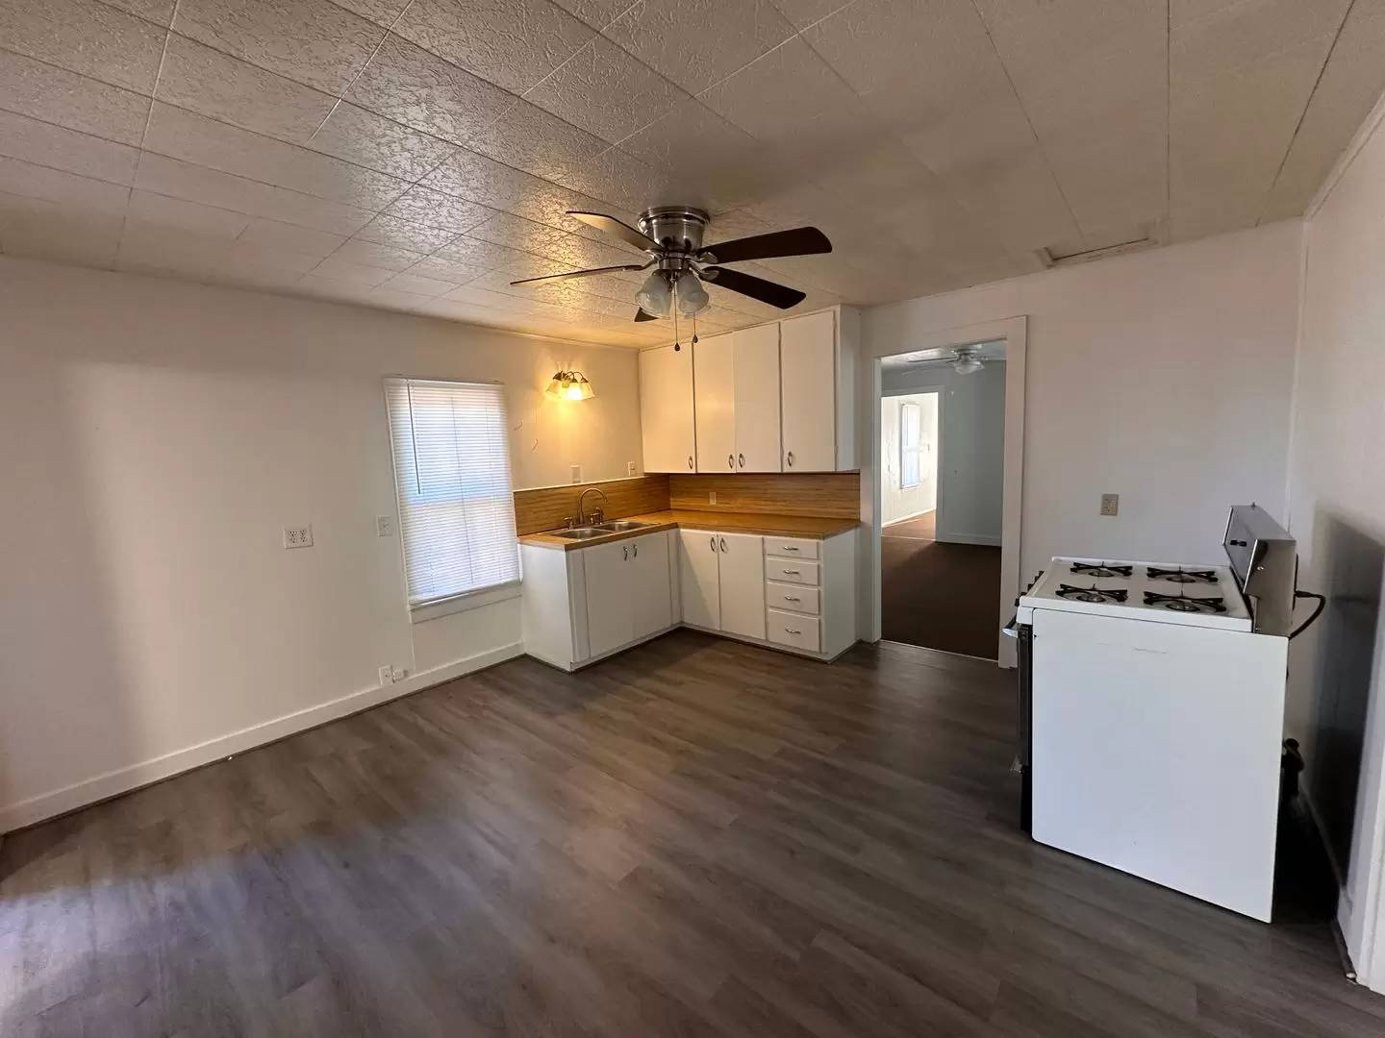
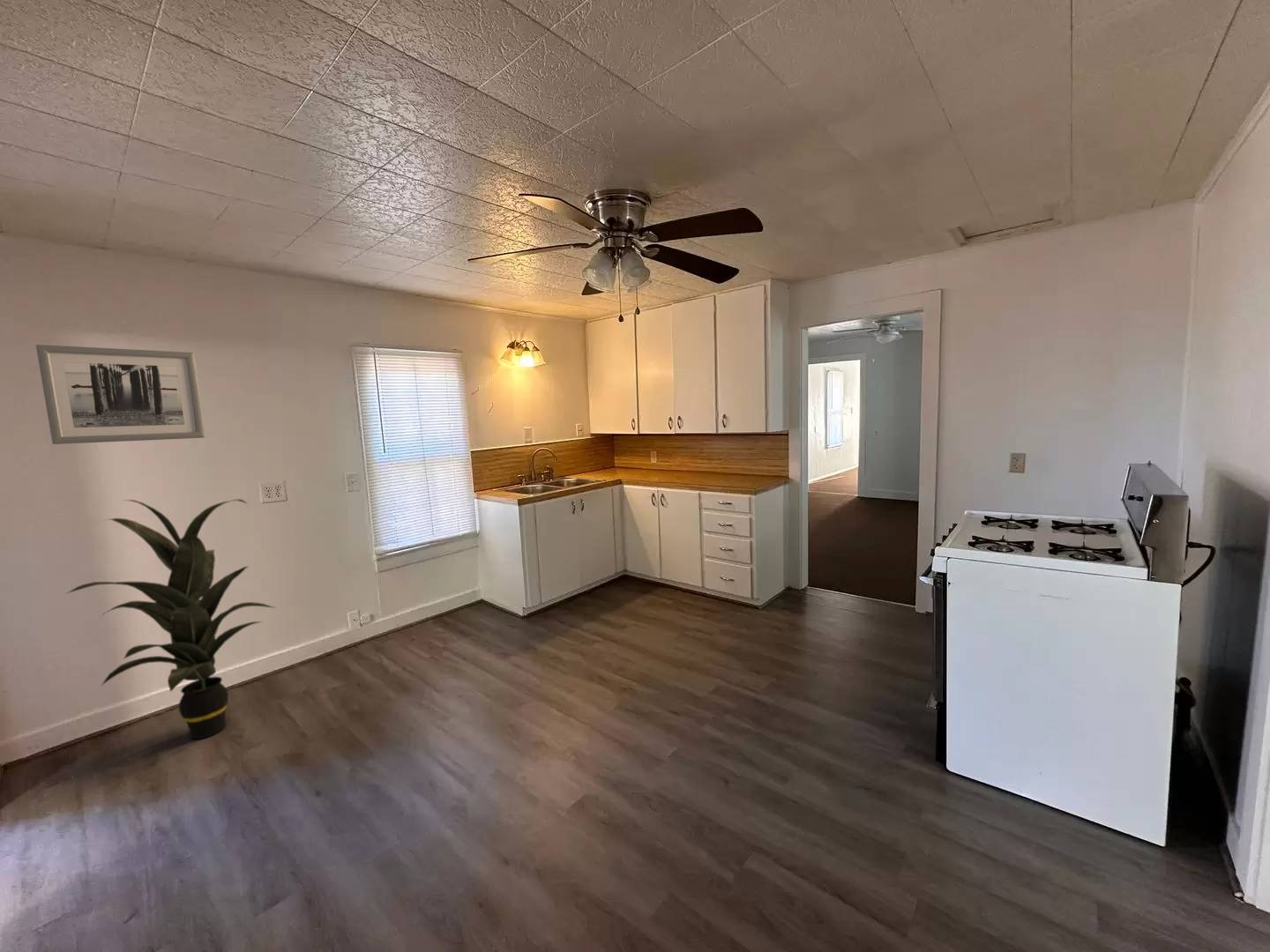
+ wall art (128, 395)
+ indoor plant (179, 617)
